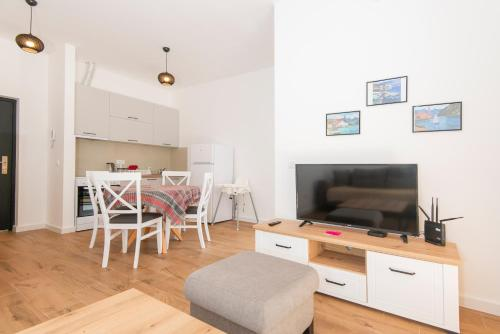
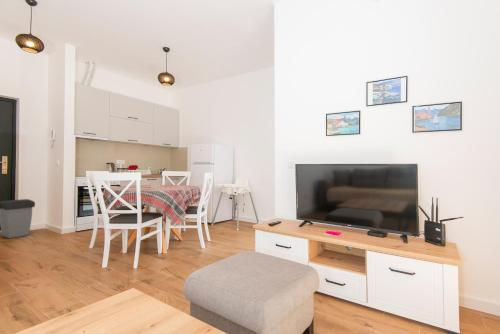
+ trash can (14, 218)
